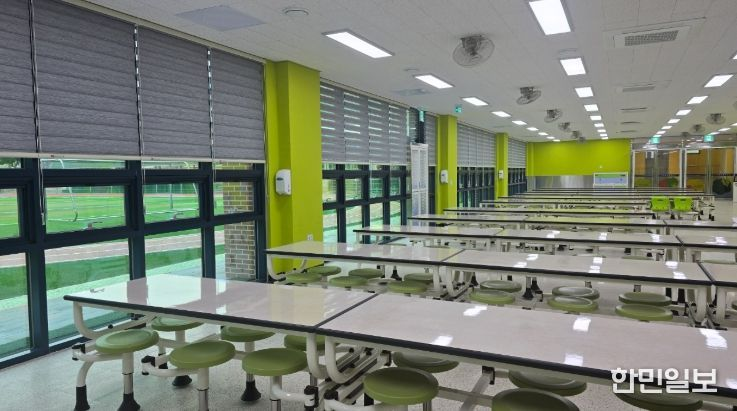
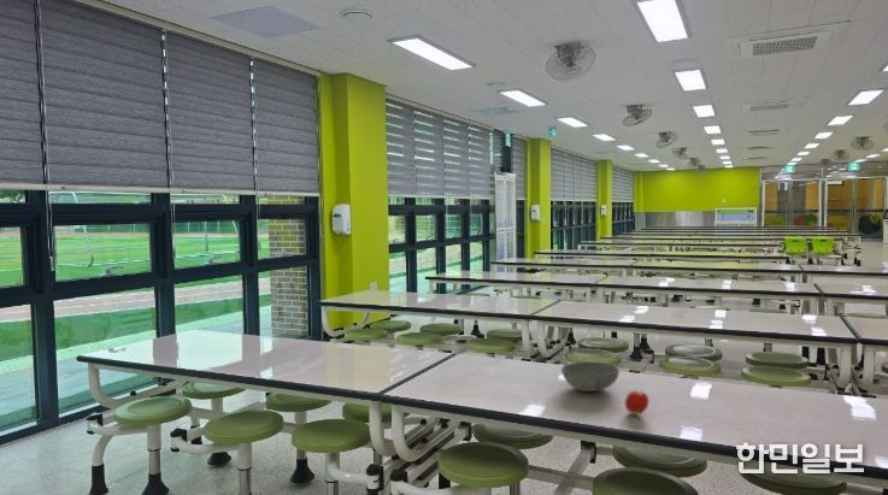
+ fruit (636, 401)
+ bowl (589, 378)
